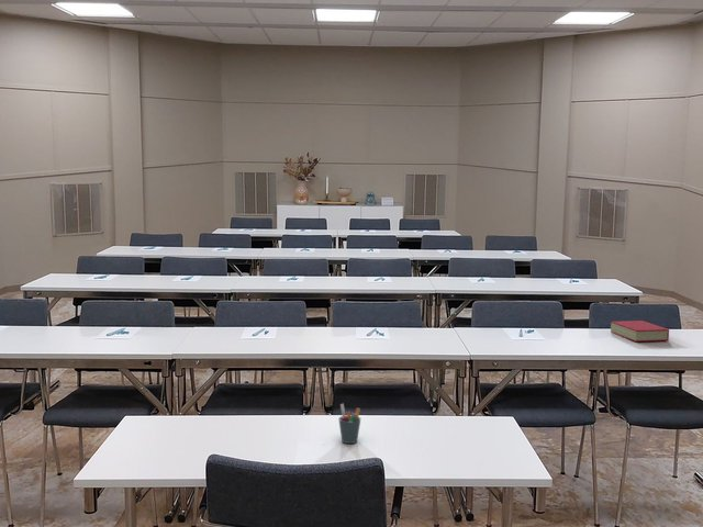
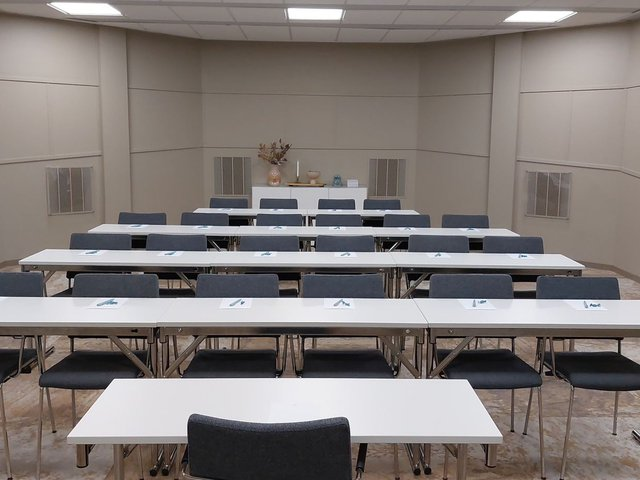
- pen holder (349, 423)
- book (638, 330)
